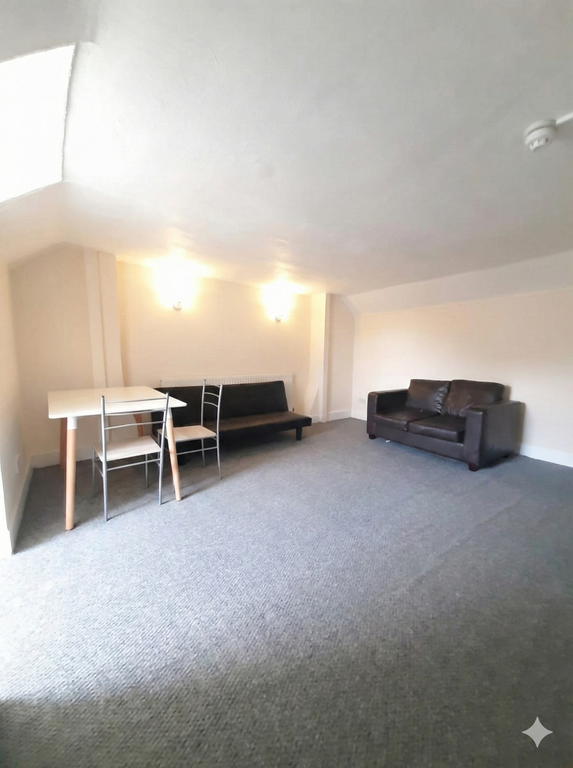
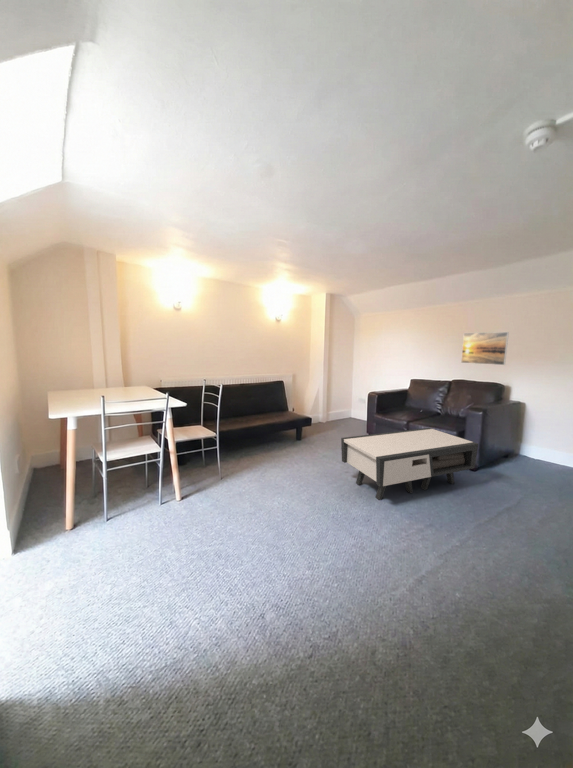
+ coffee table (407, 462)
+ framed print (483, 348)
